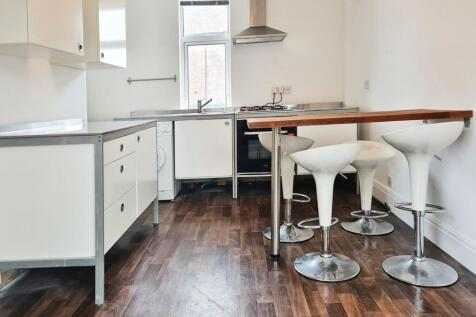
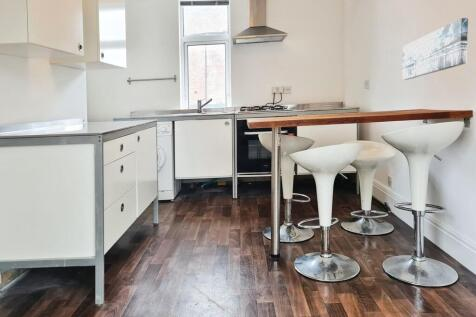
+ wall art (430, 53)
